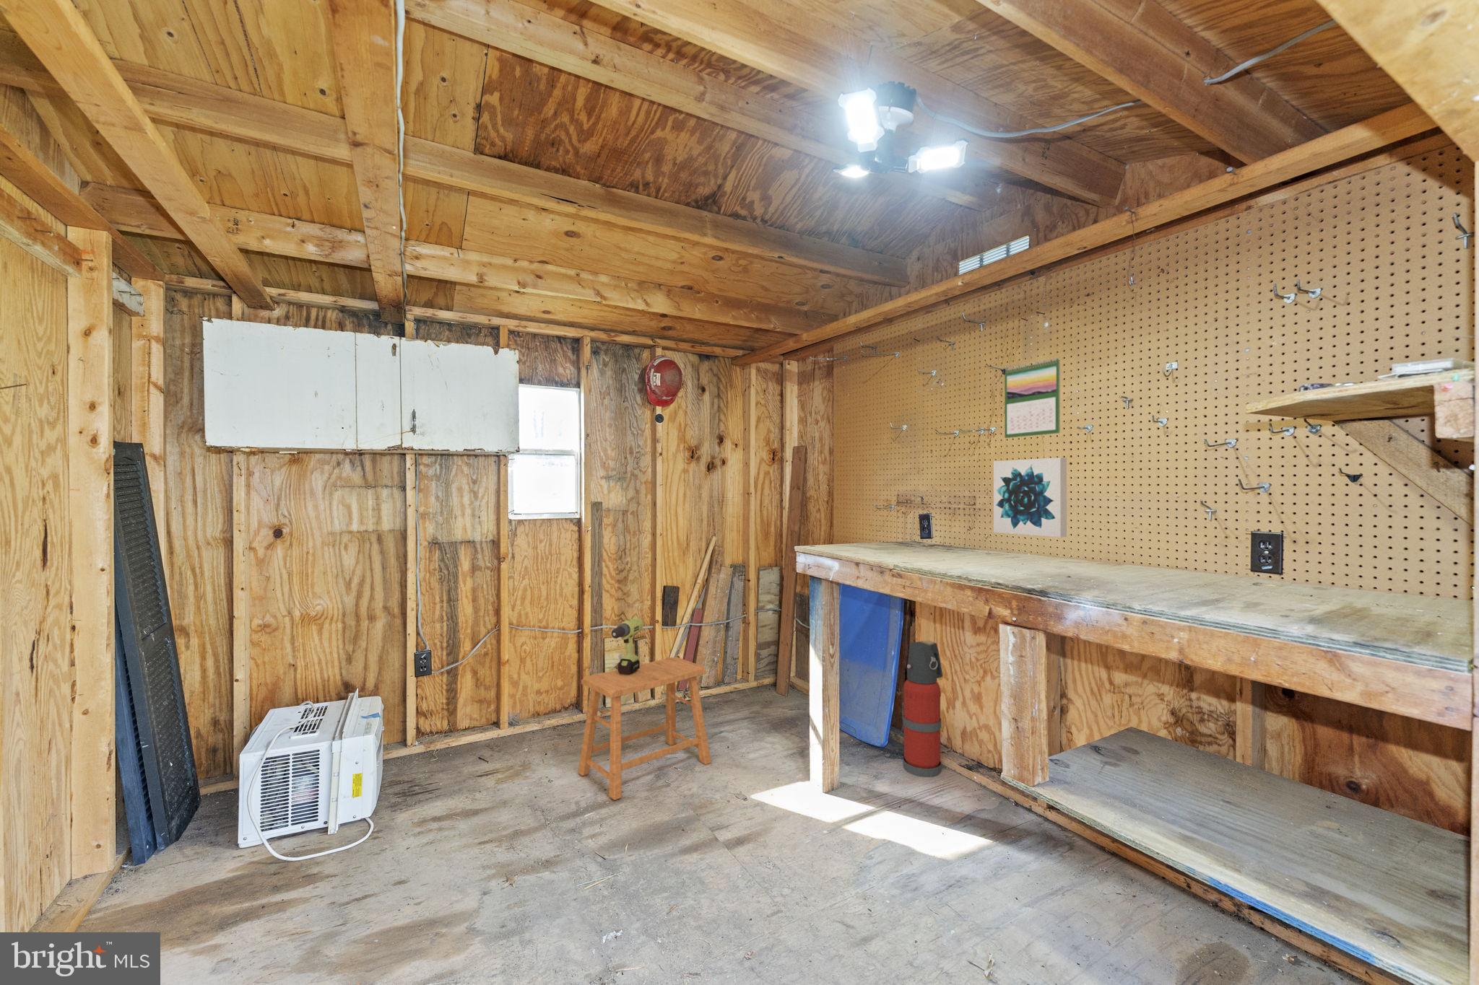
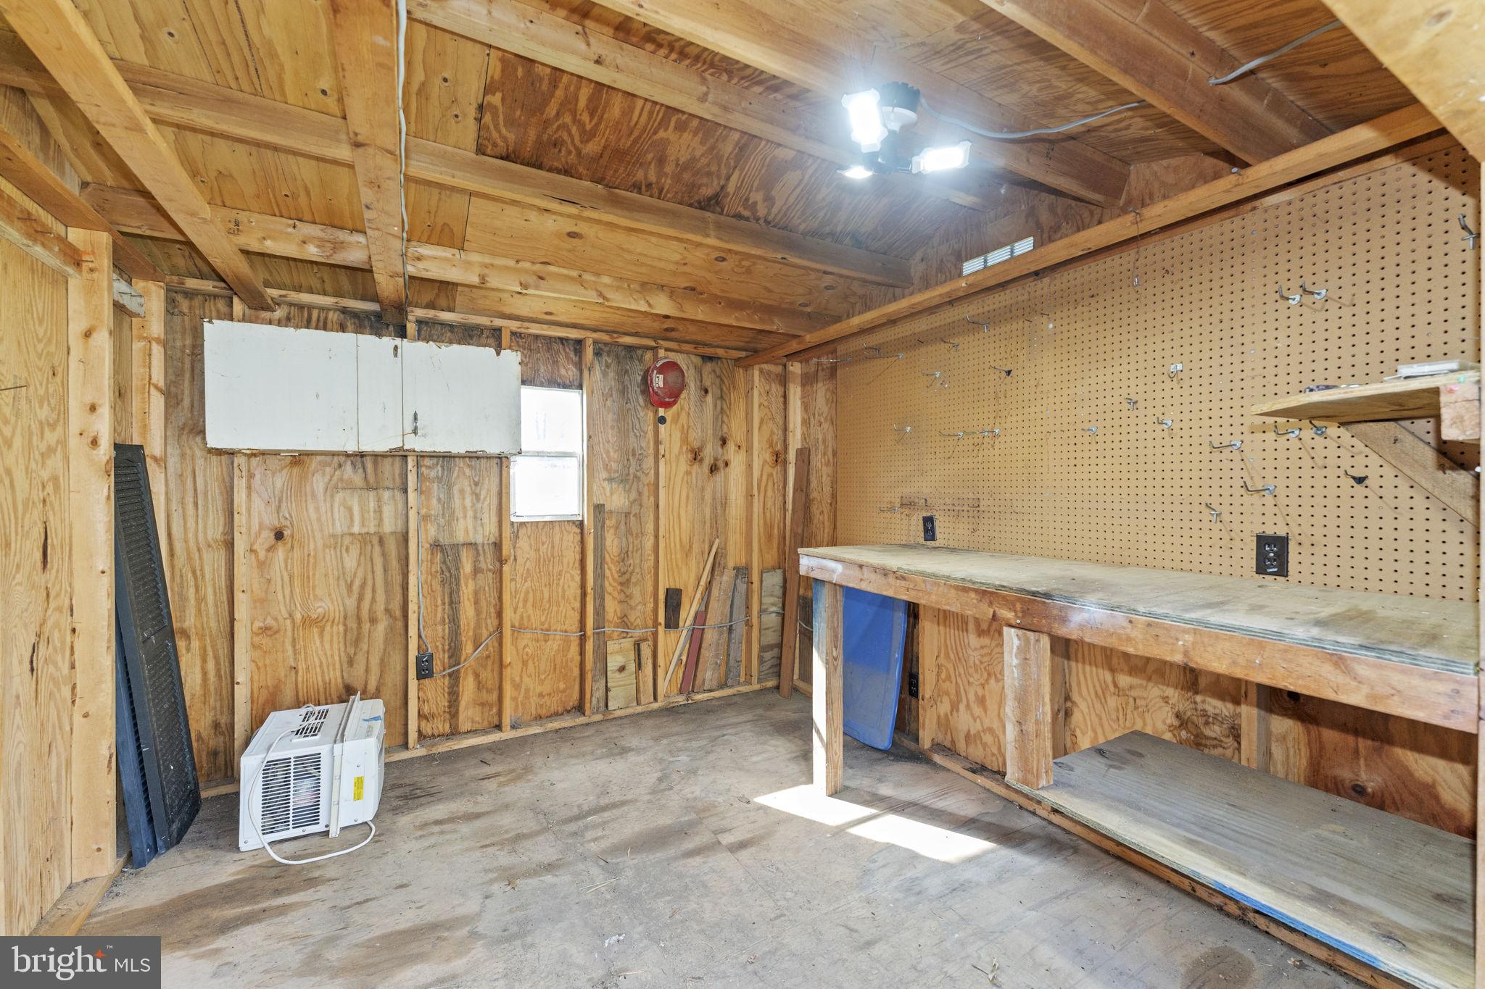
- calendar (1030, 398)
- stool (649, 729)
- power drill (626, 646)
- wall art (1028, 497)
- fire extinguisher (925, 705)
